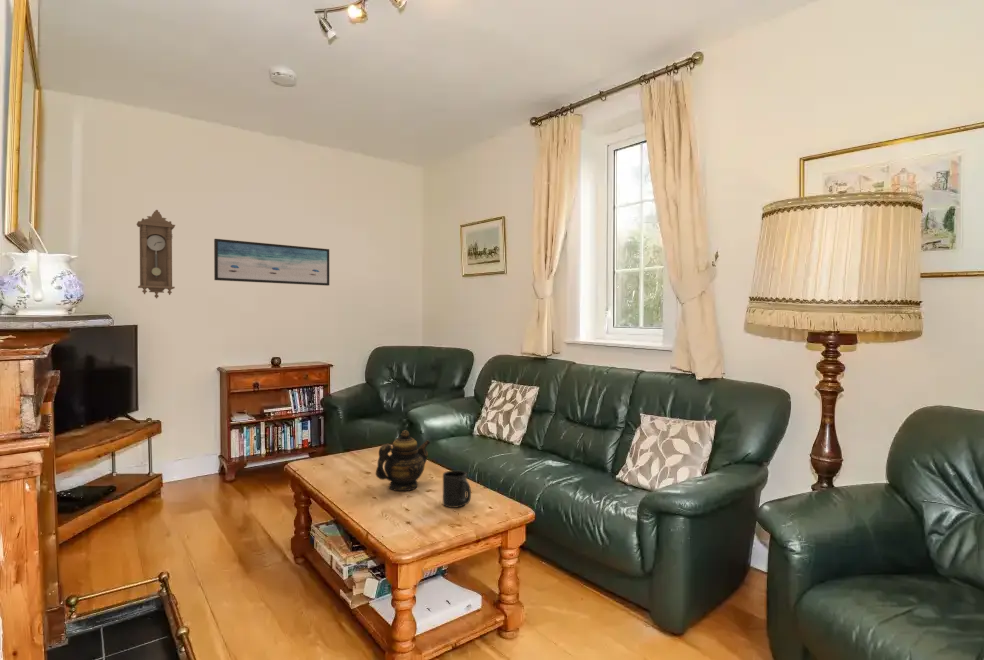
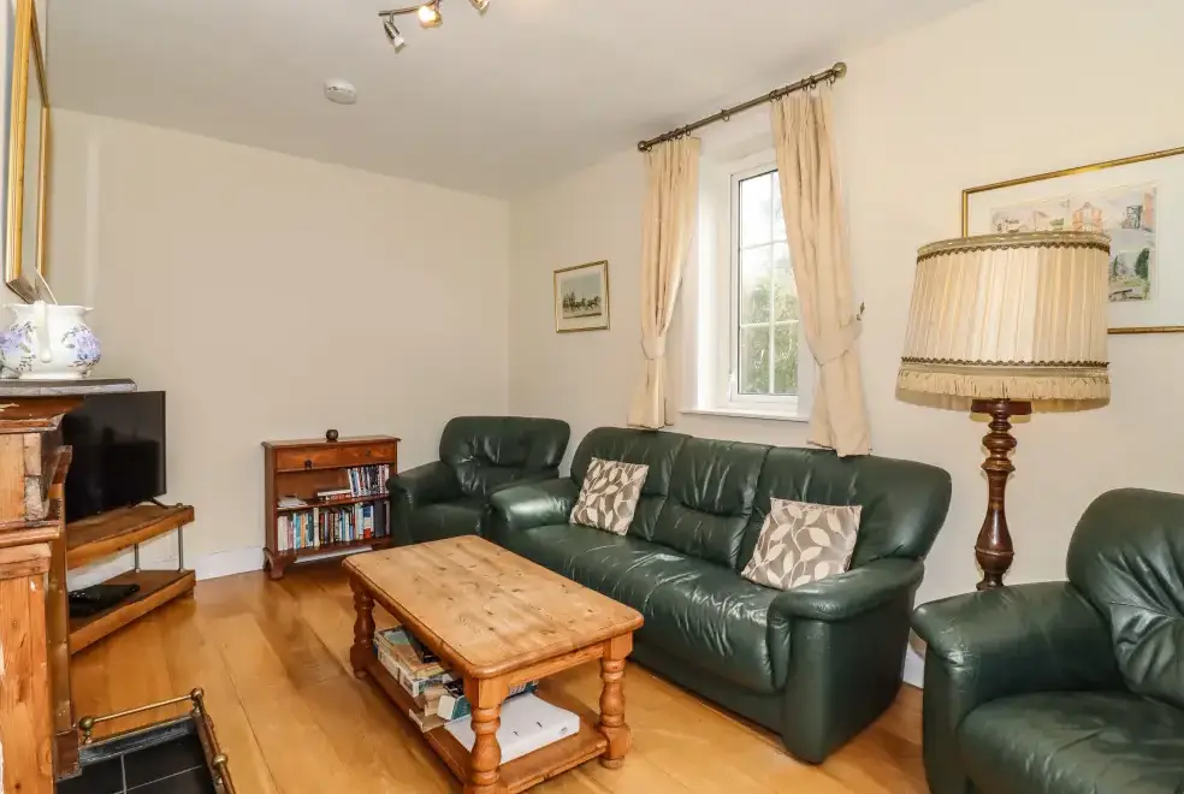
- teapot (403, 458)
- mug (457, 490)
- pendulum clock (156, 254)
- wall art (275, 263)
